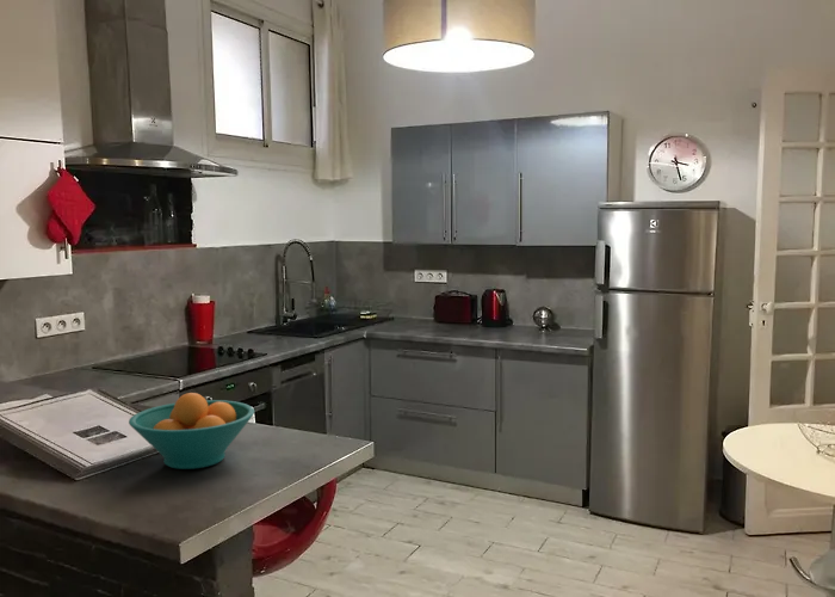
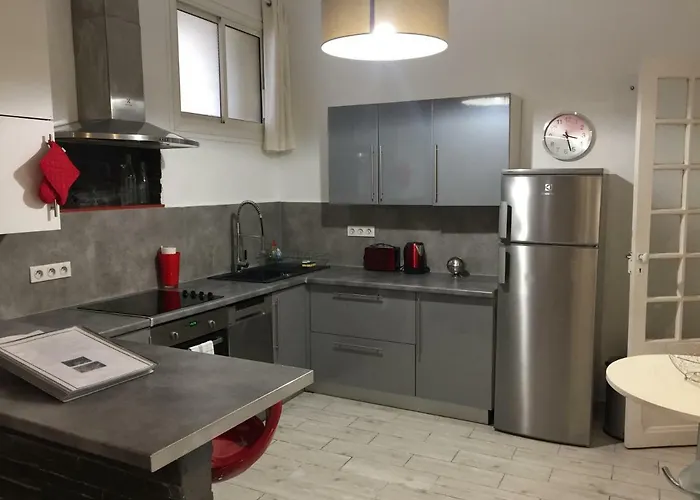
- fruit bowl (193, 426)
